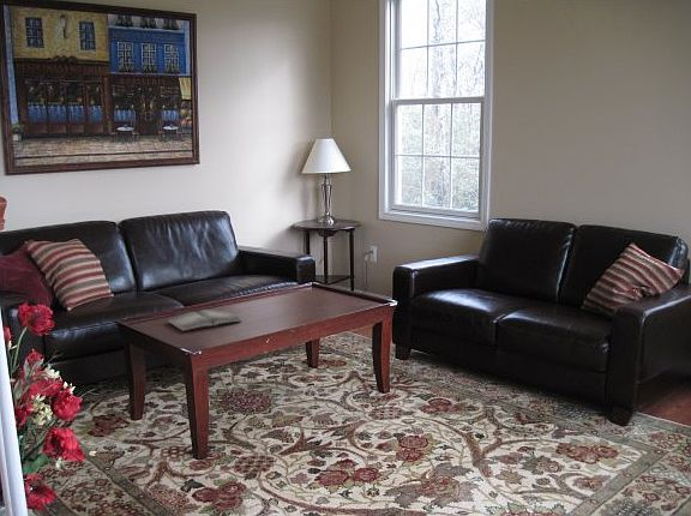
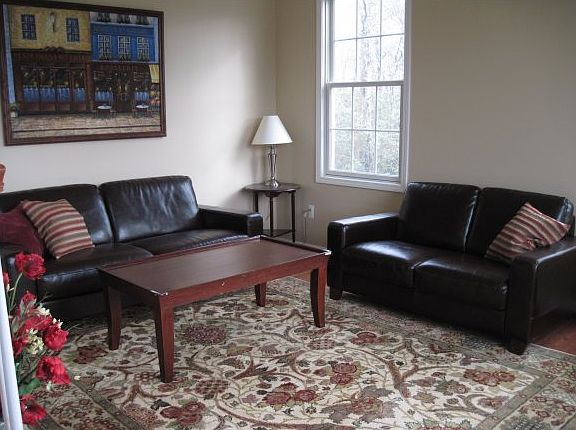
- hardback book (204, 318)
